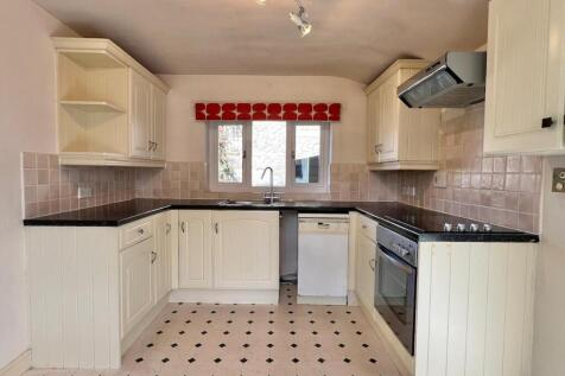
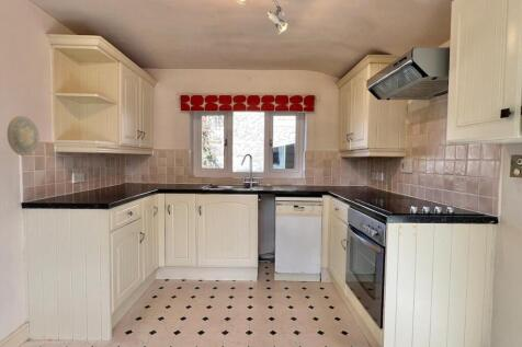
+ decorative plate (25, 136)
